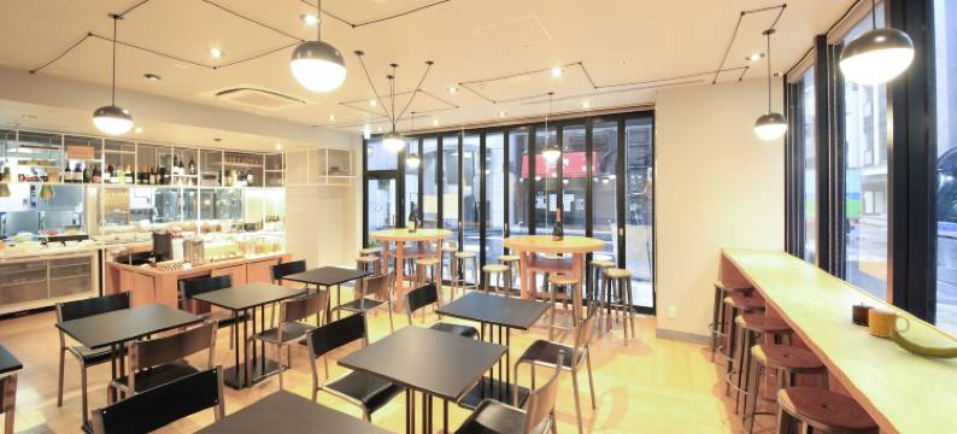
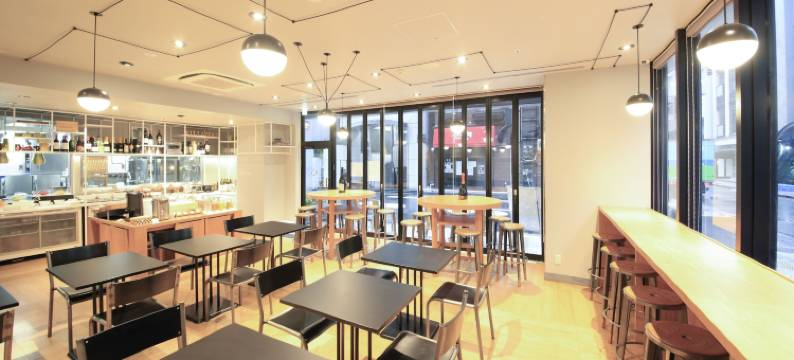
- fruit (928, 347)
- mug (888, 323)
- candle (863, 312)
